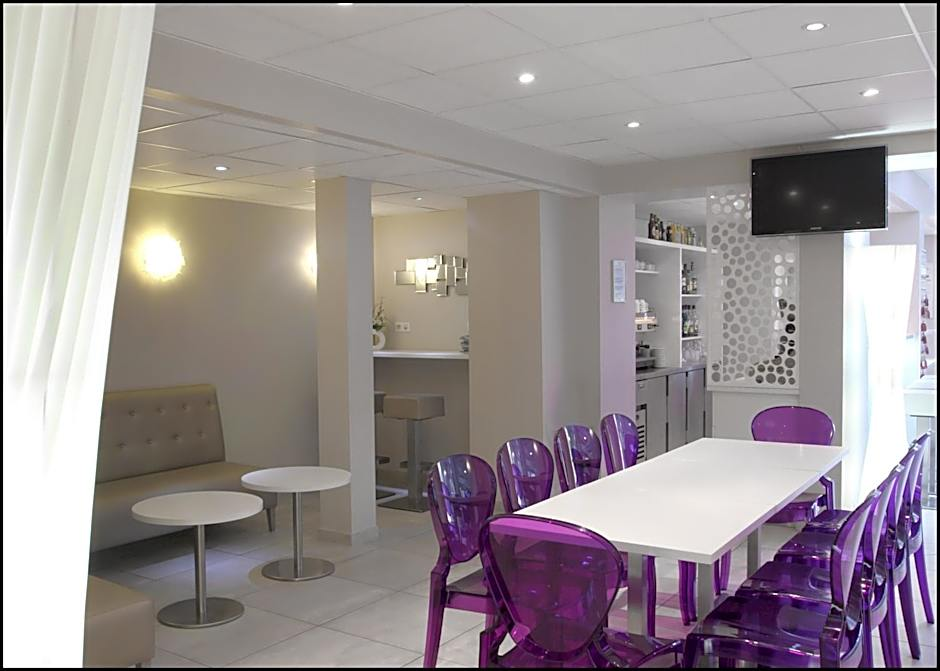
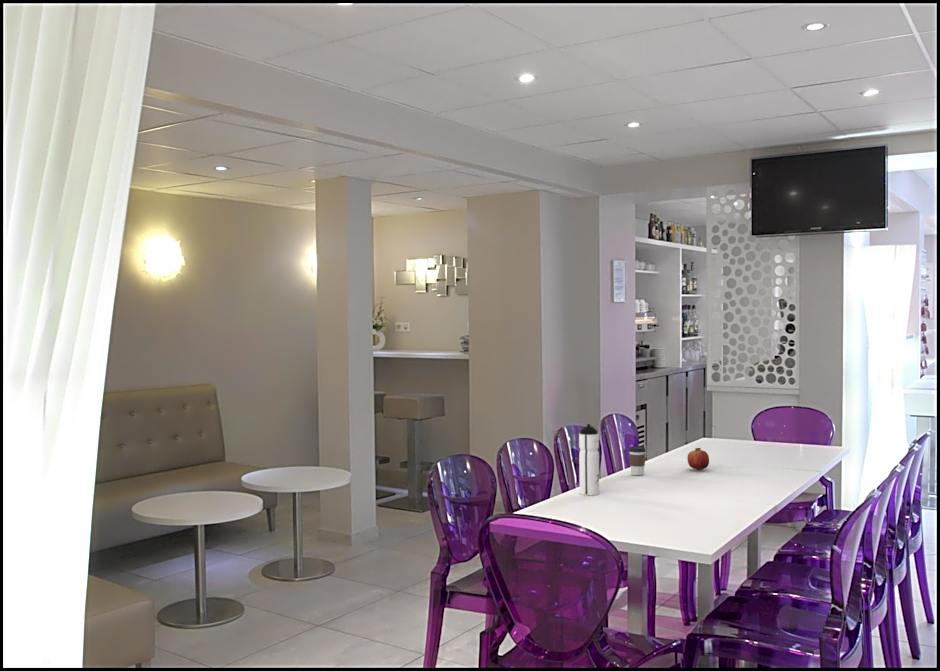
+ coffee cup (637, 460)
+ water bottle (589, 458)
+ fruit (698, 458)
